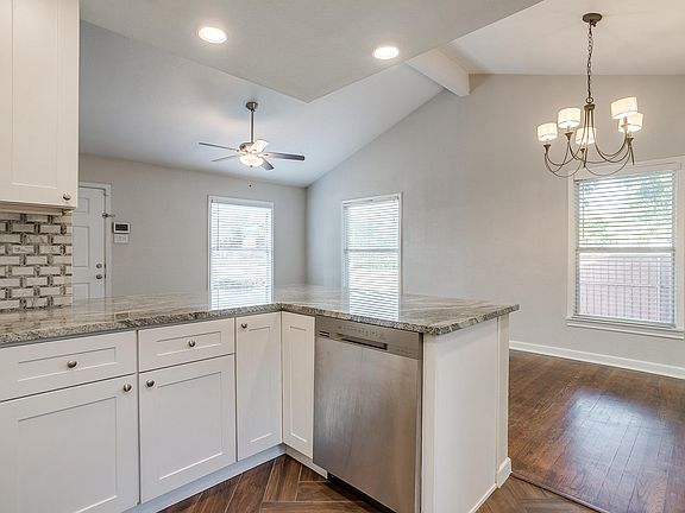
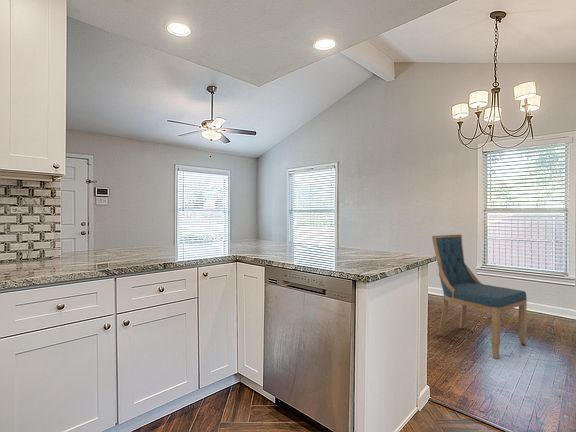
+ chair (474, 288)
